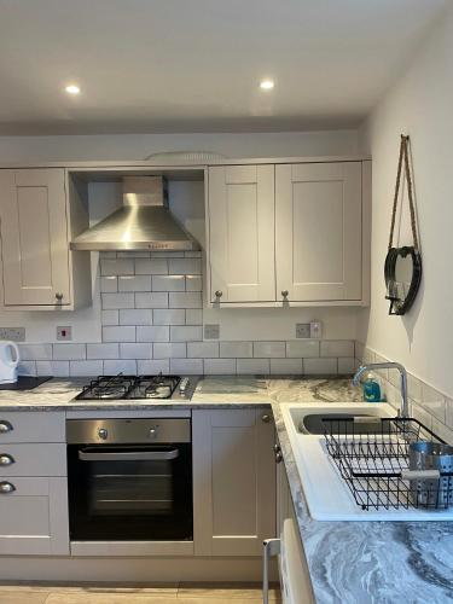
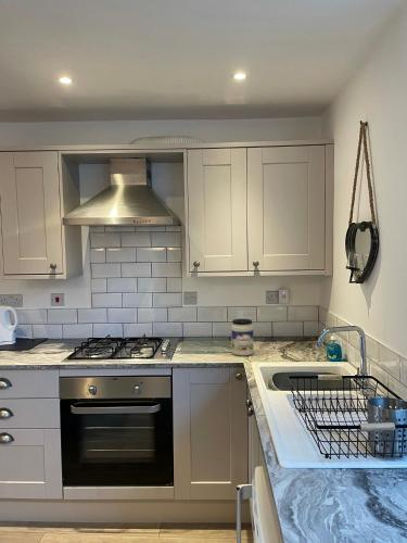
+ jar (242, 337)
